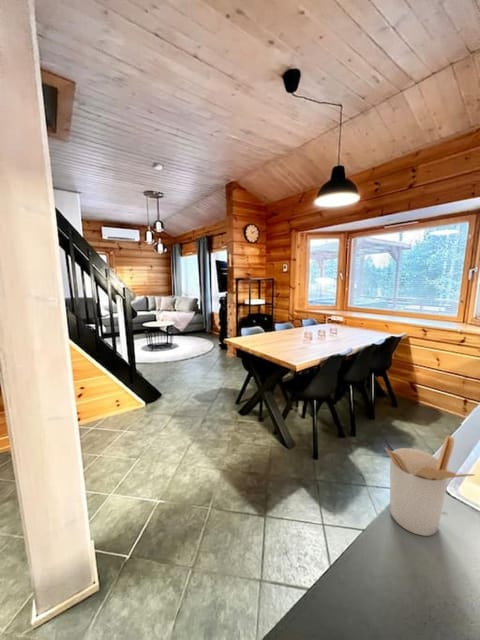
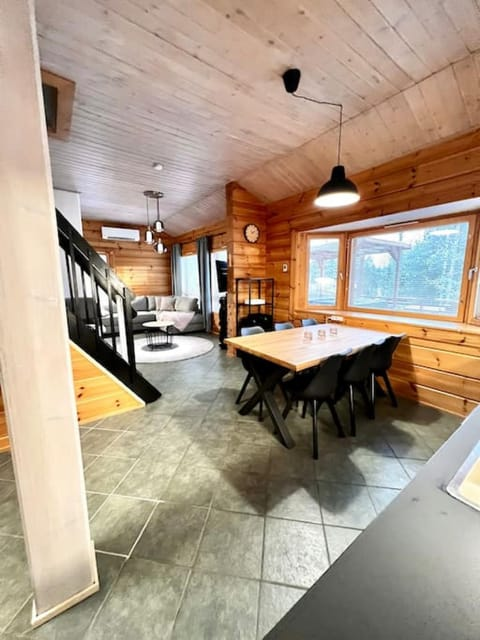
- utensil holder (424, 486)
